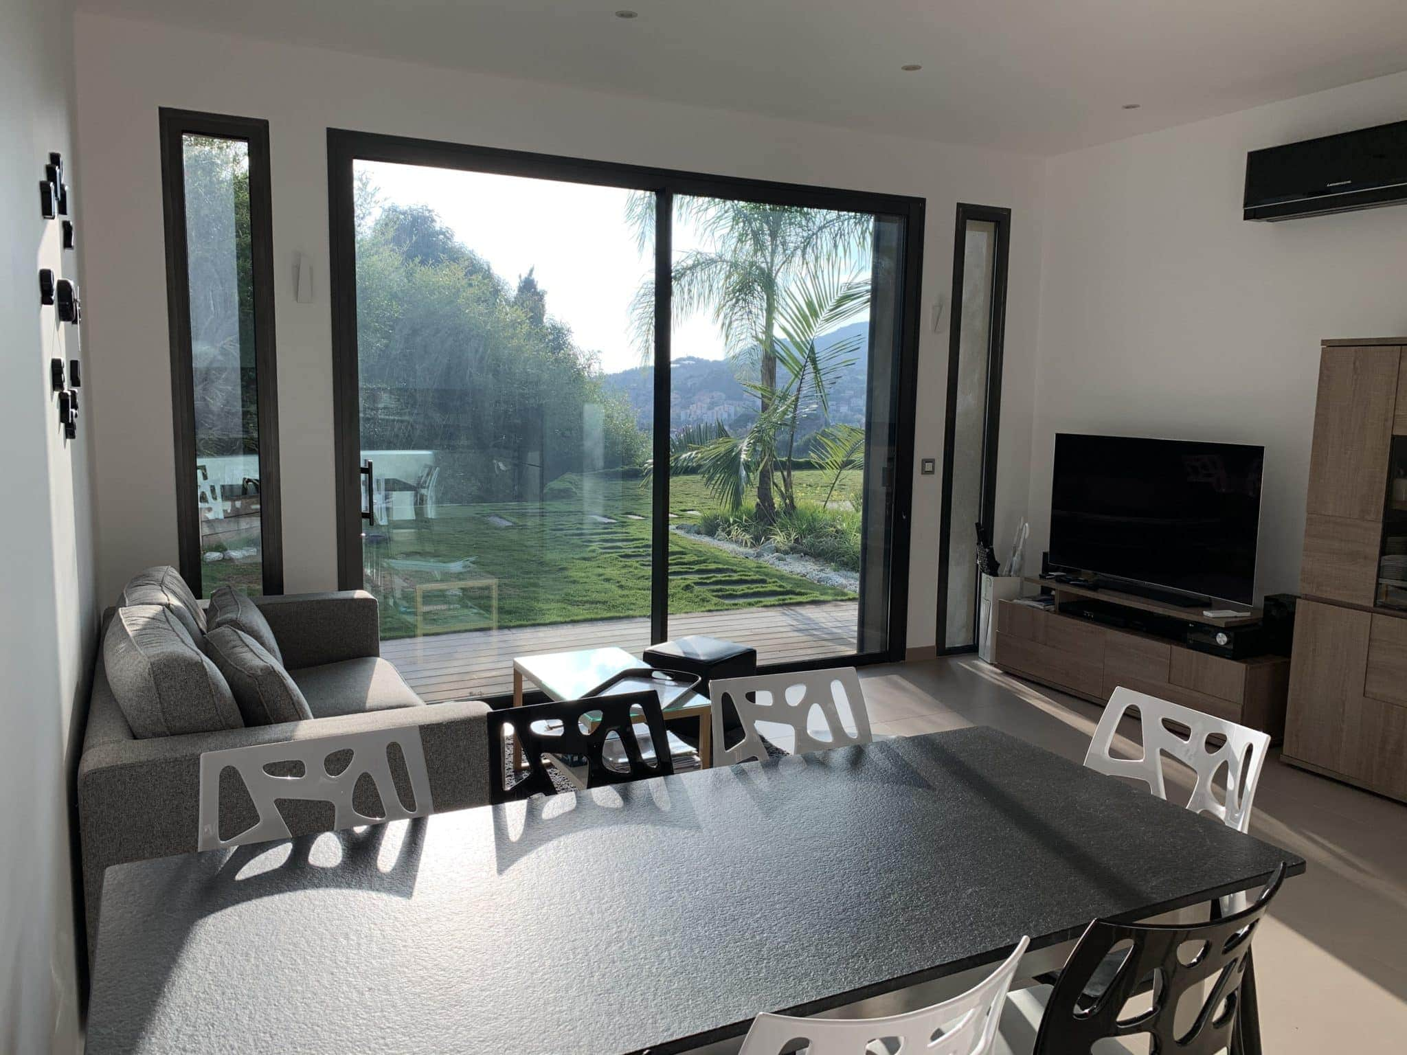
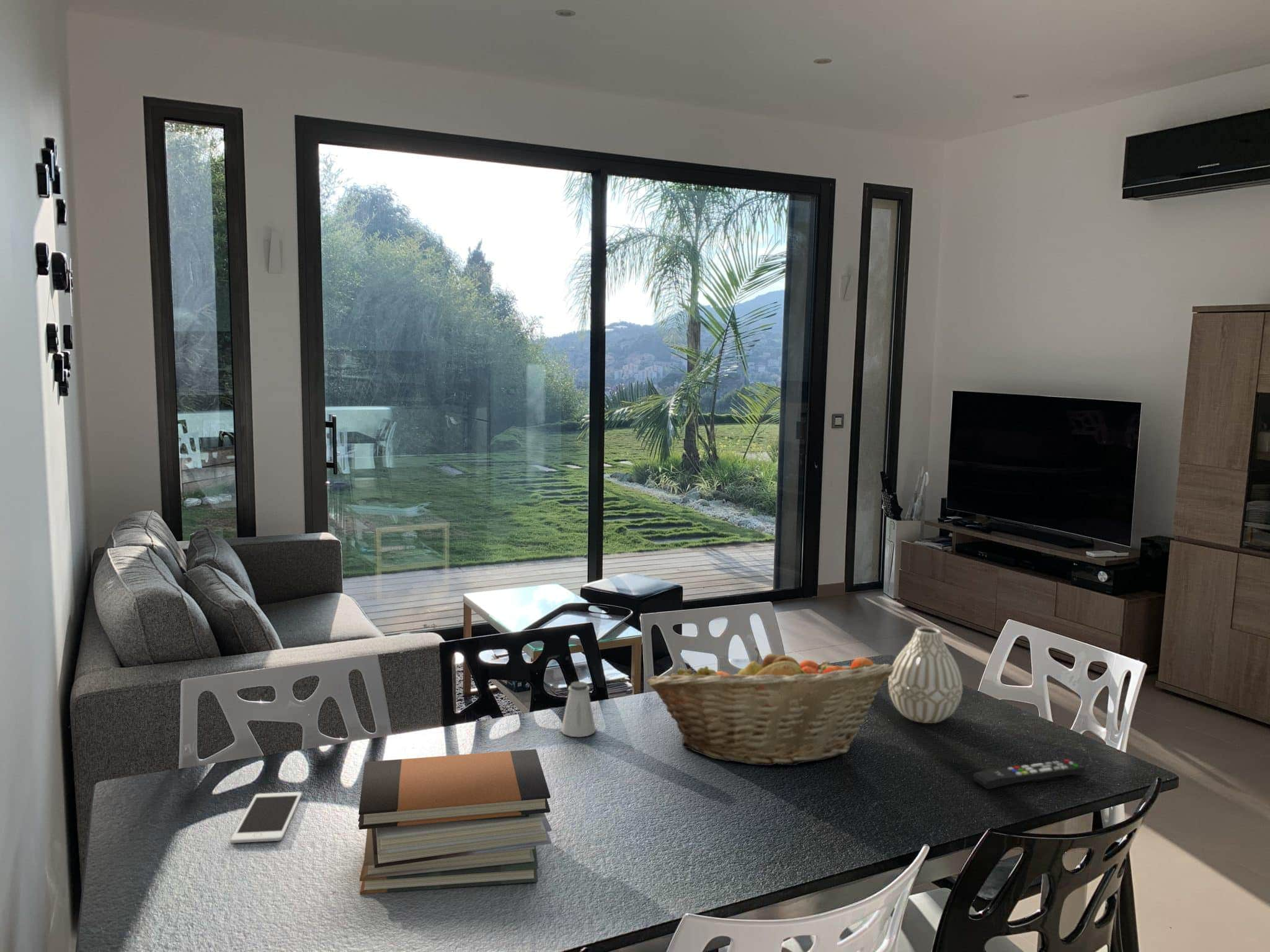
+ cell phone (268, 816)
+ book stack (455, 819)
+ saltshaker (578, 707)
+ remote control (1029, 773)
+ vase (925, 673)
+ fruit basket (769, 694)
